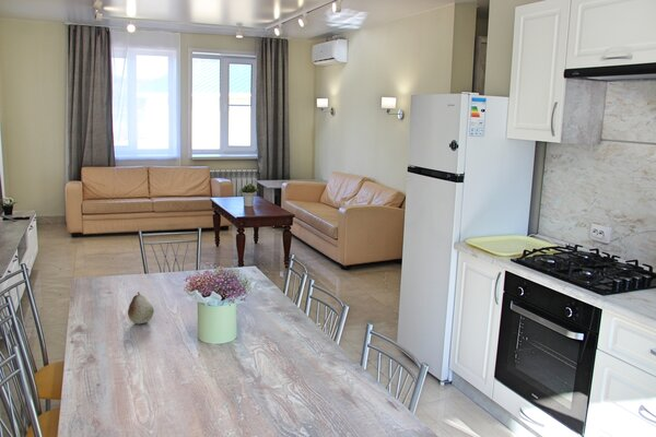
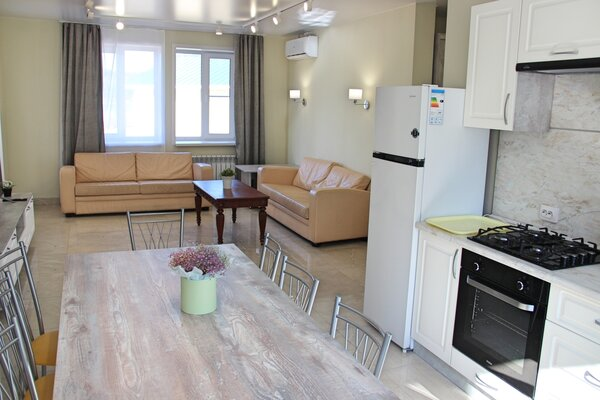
- fruit (141, 307)
